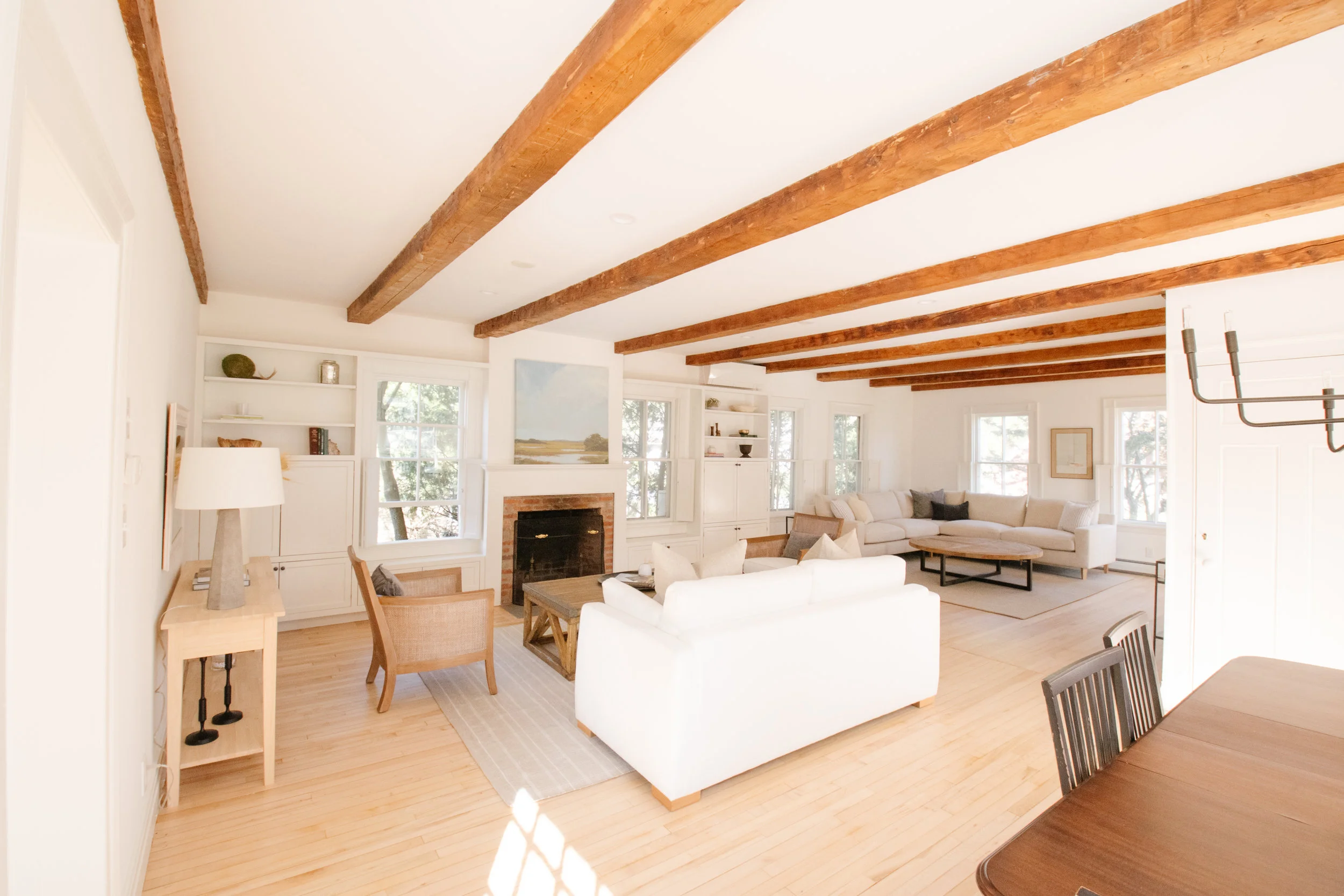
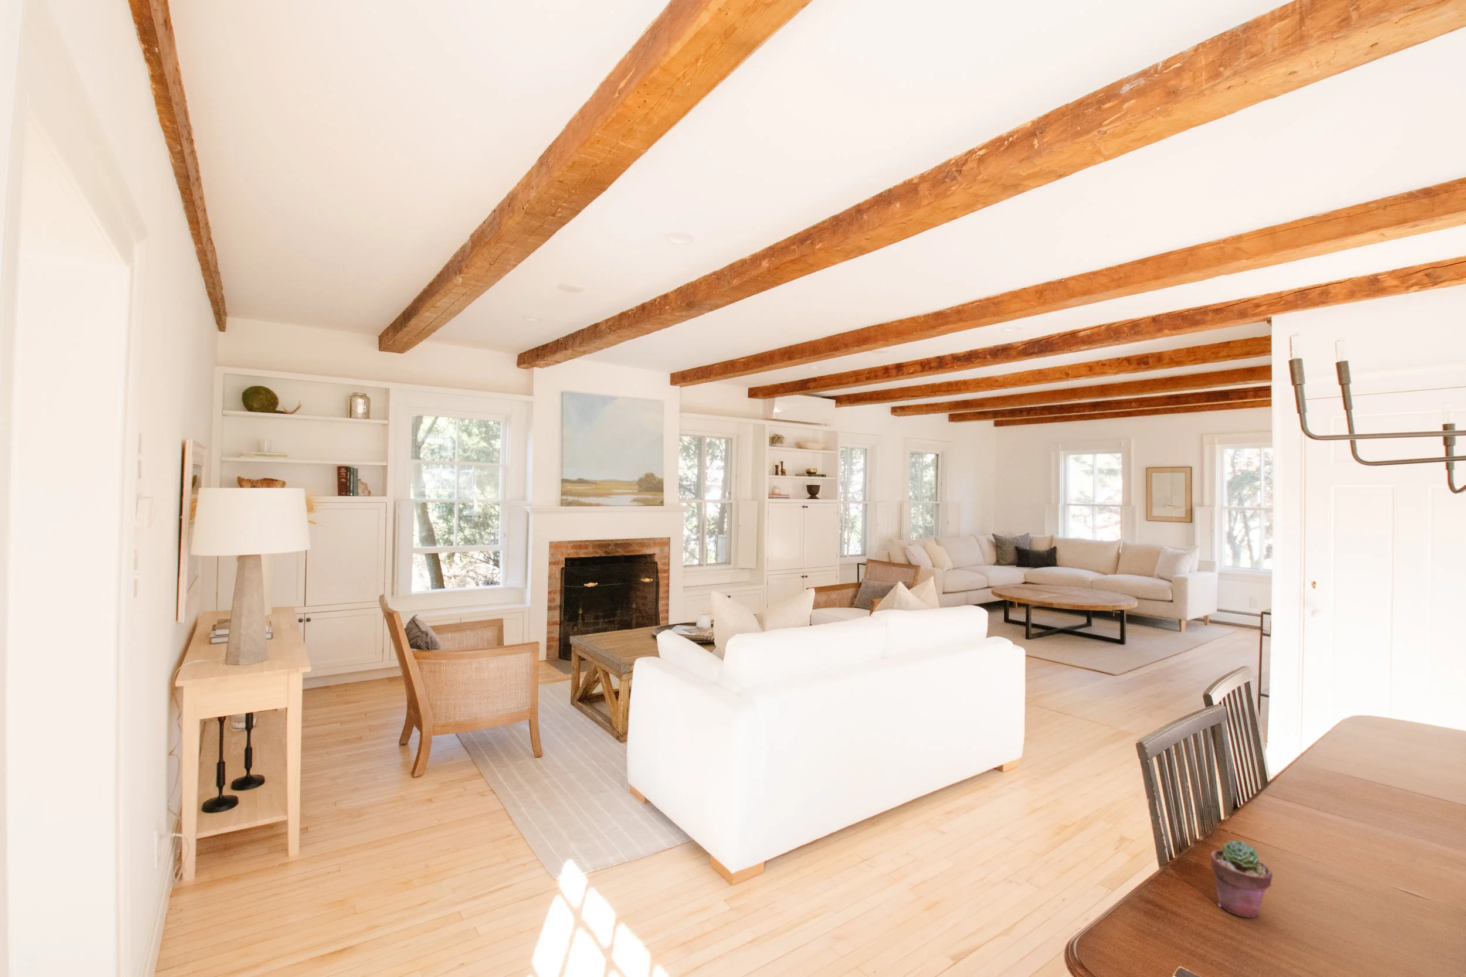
+ potted succulent (1239, 876)
